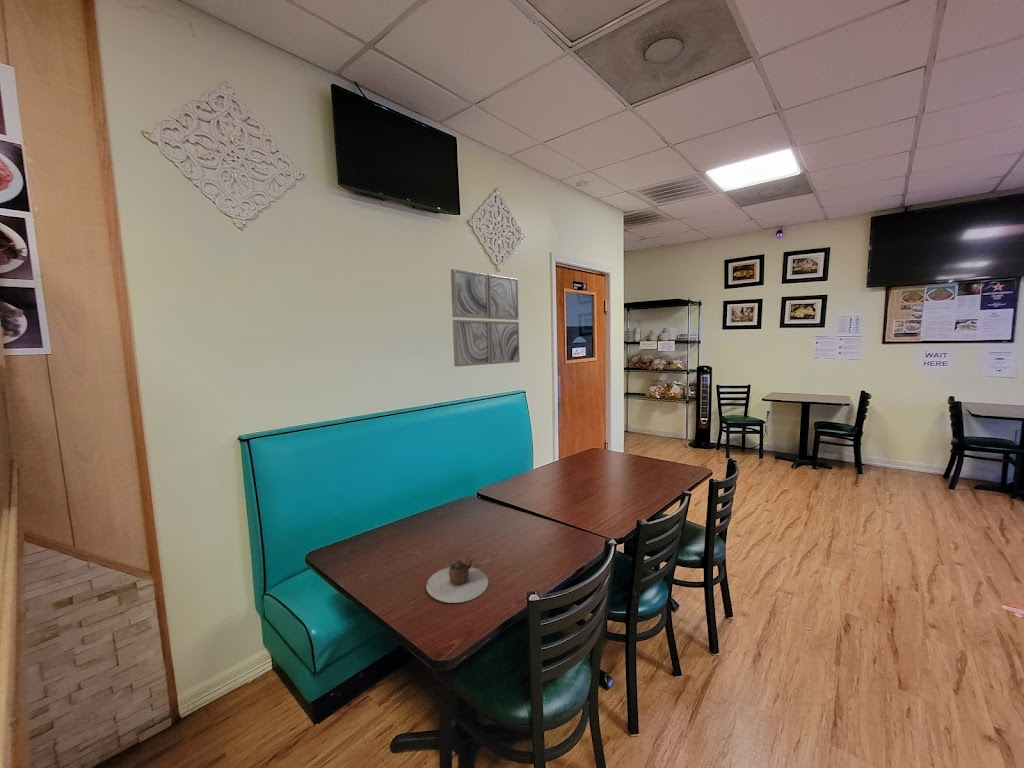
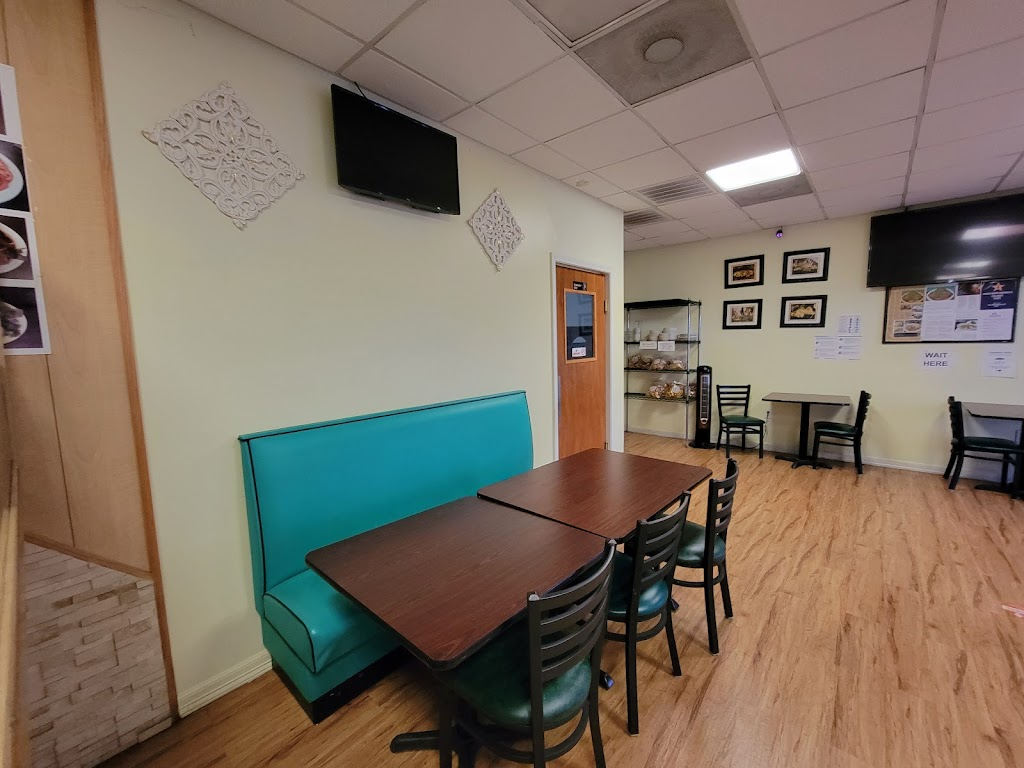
- teapot (456, 569)
- wall art (488, 318)
